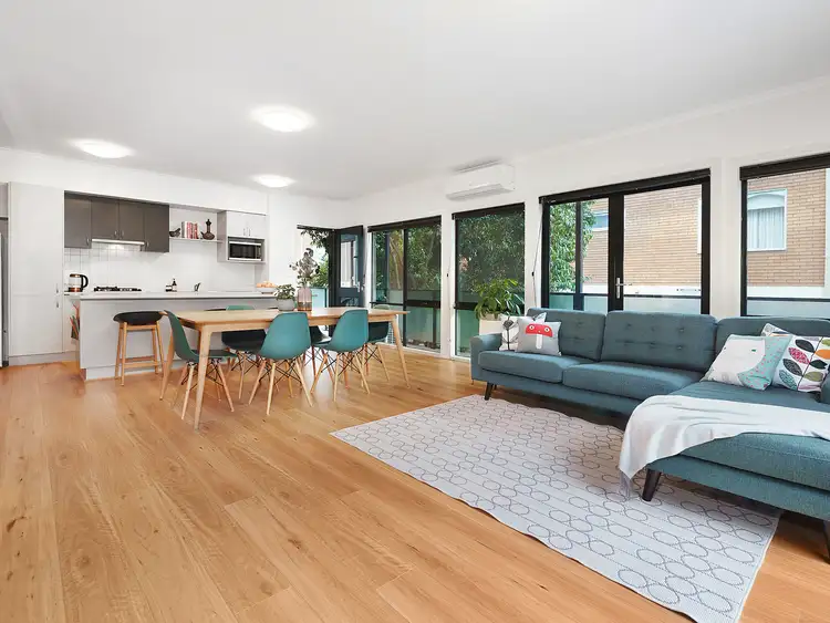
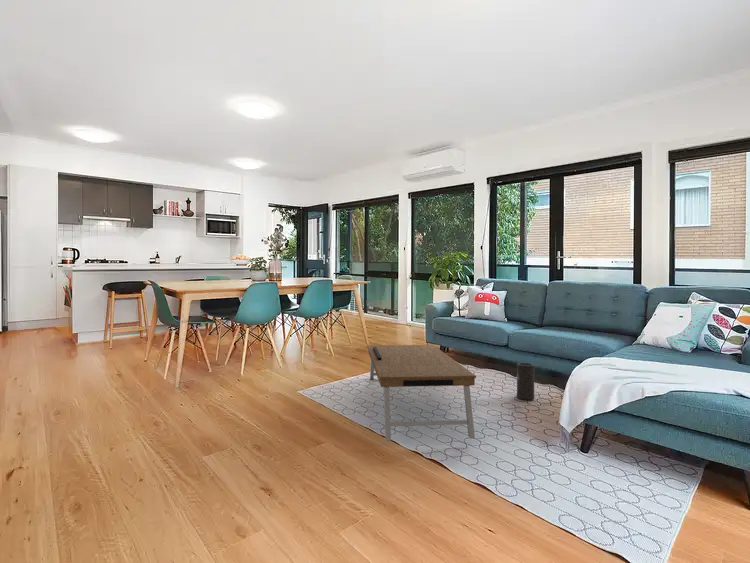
+ speaker (525, 381)
+ coffee table (411, 379)
